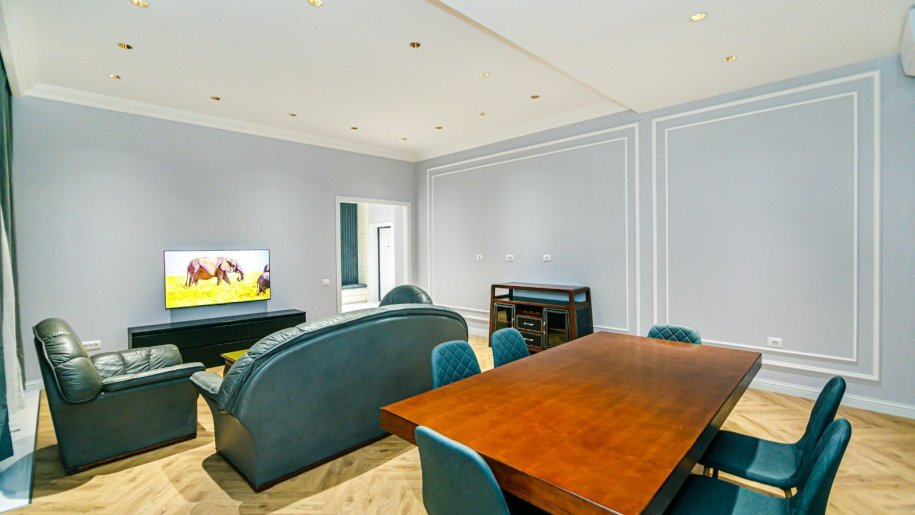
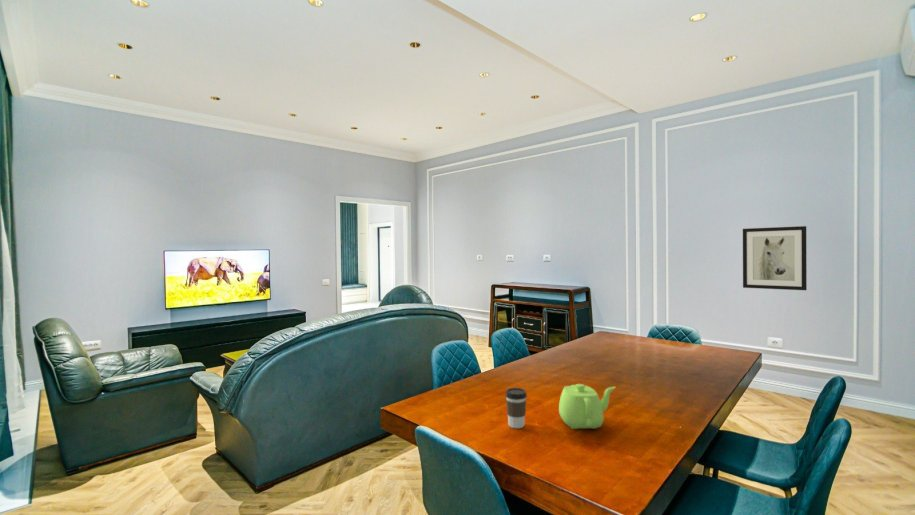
+ teapot (588, 403)
+ wall art (773, 258)
+ coffee cup (516, 408)
